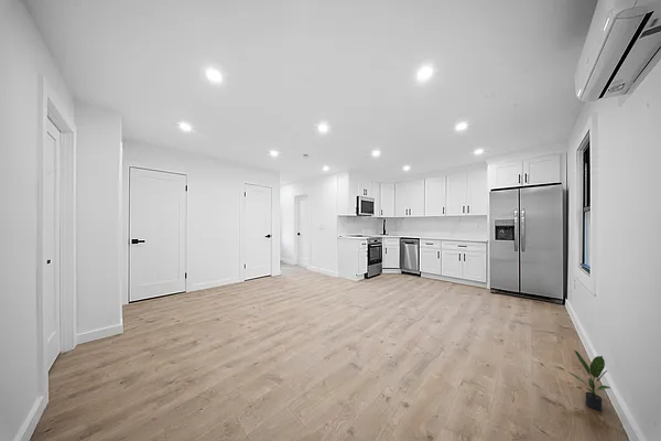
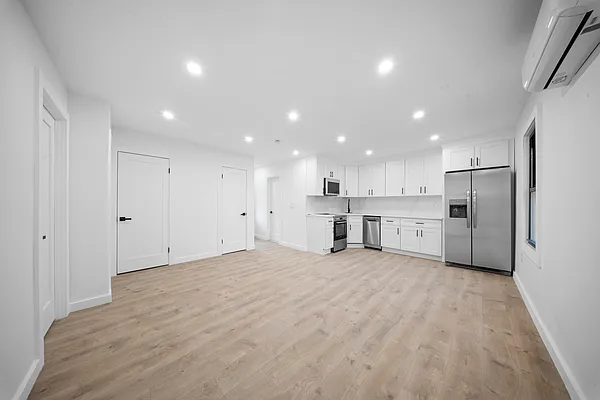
- potted plant (588, 380)
